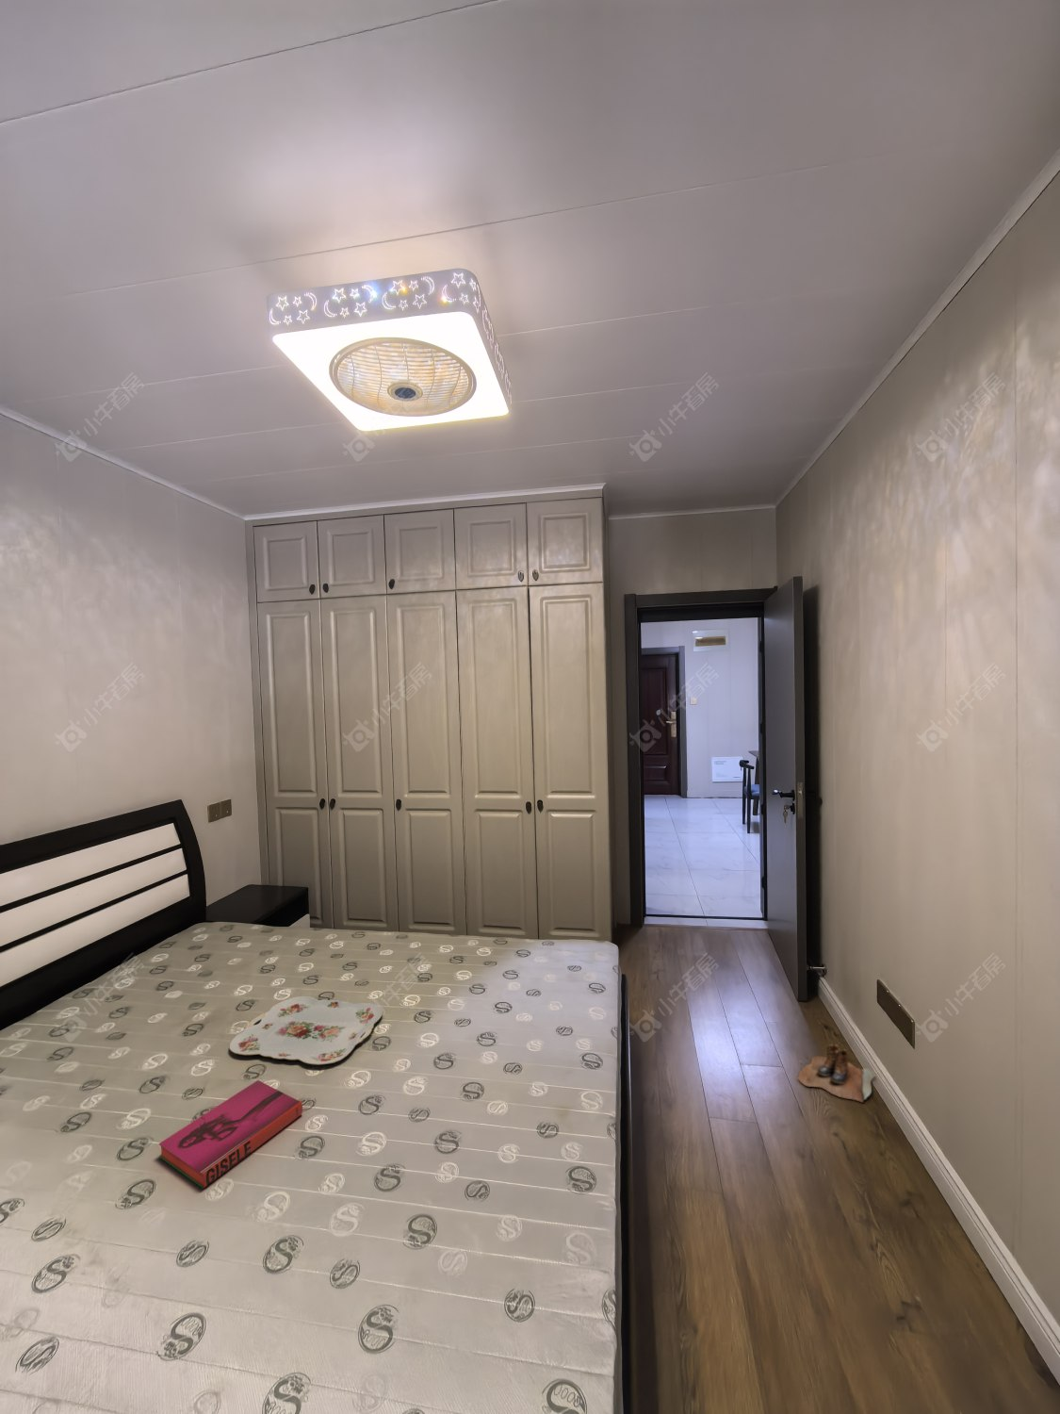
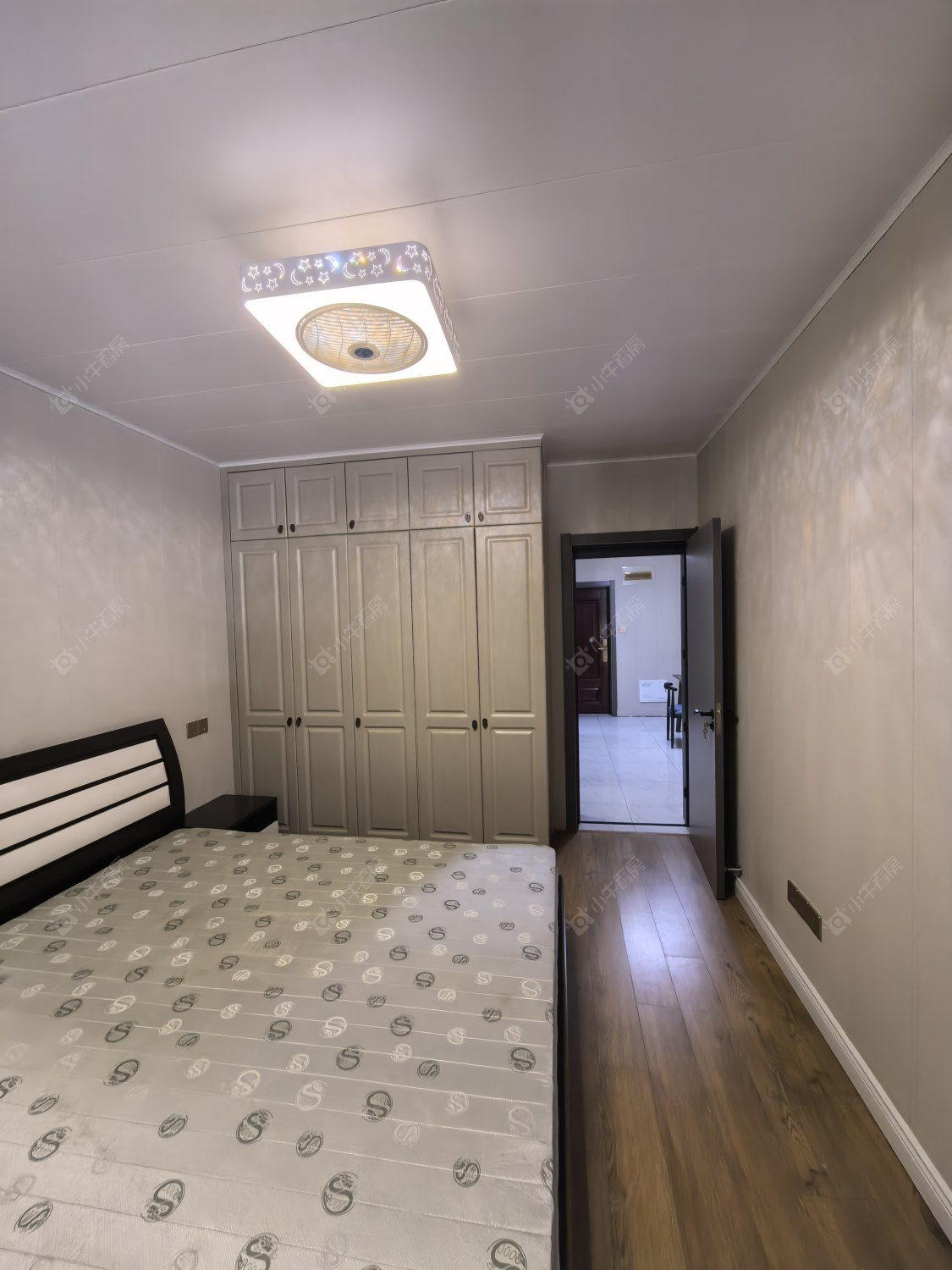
- boots (836, 1066)
- serving tray (310, 1029)
- hardback book (234, 1128)
